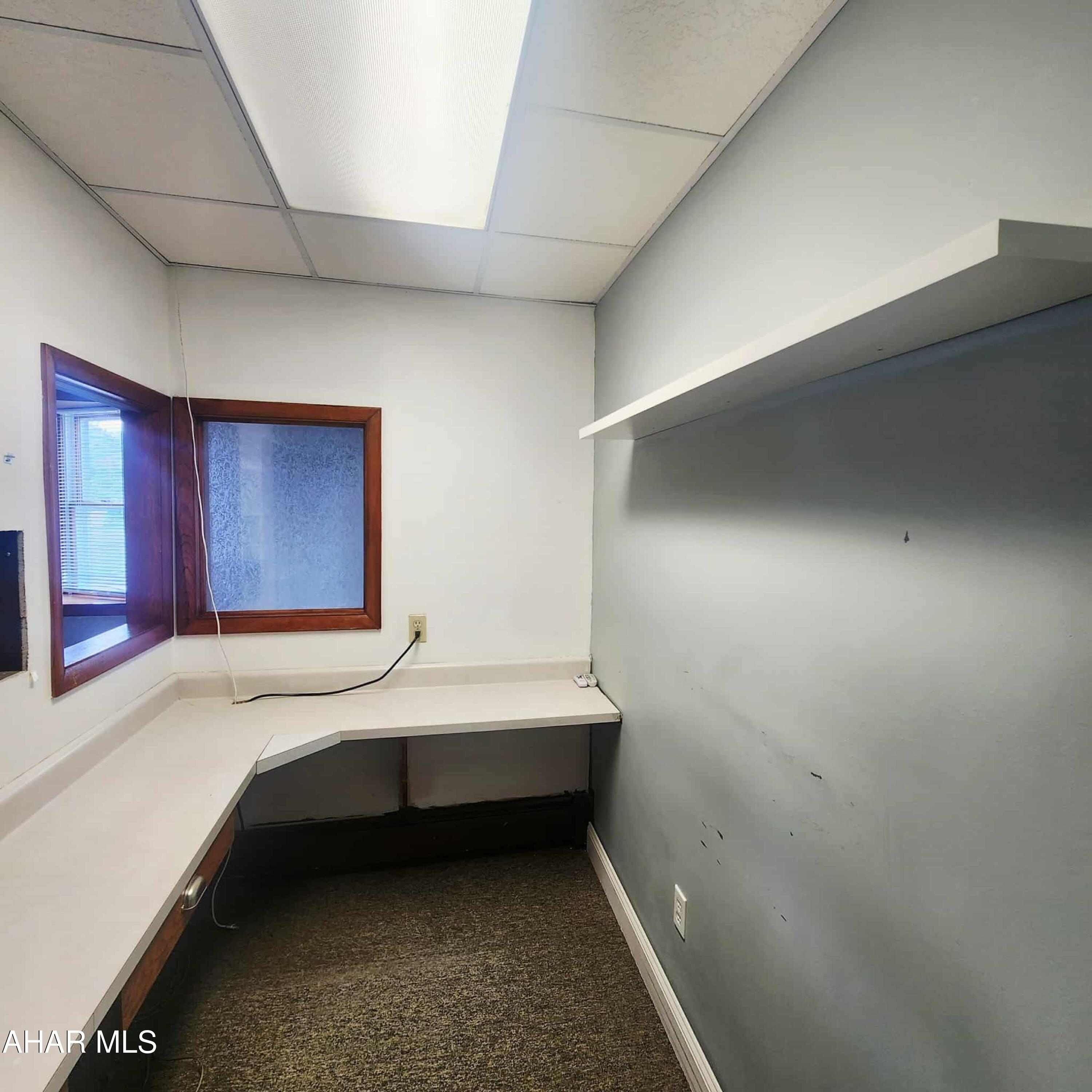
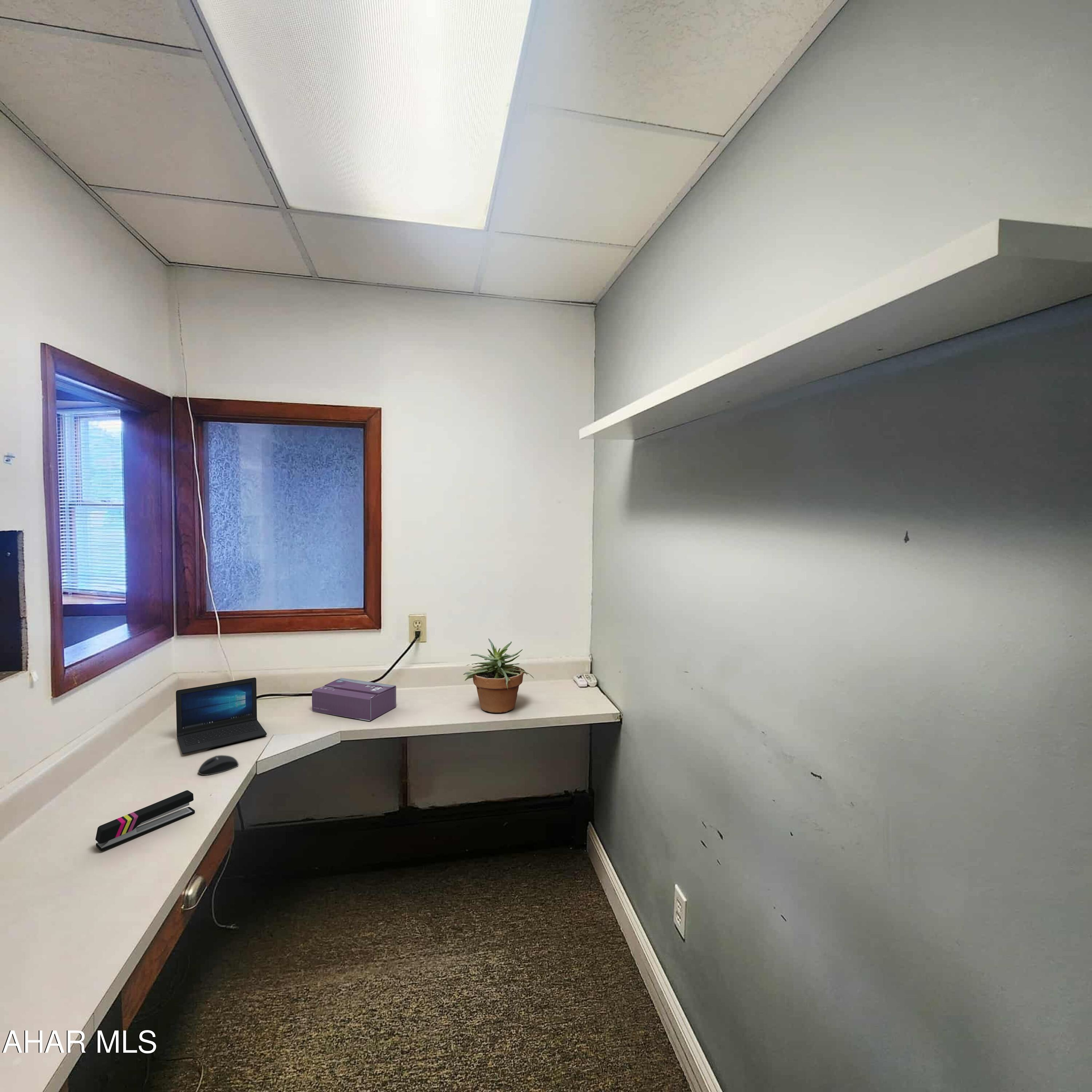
+ stapler (147, 818)
+ tissue box (355, 698)
+ mouse (219, 763)
+ laptop (222, 713)
+ potted plant (500, 674)
